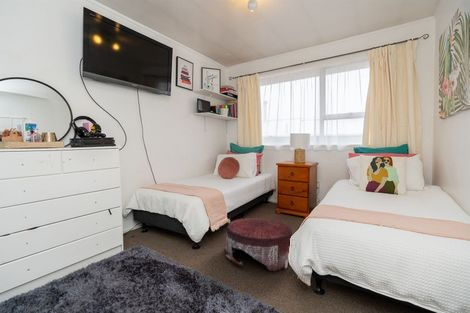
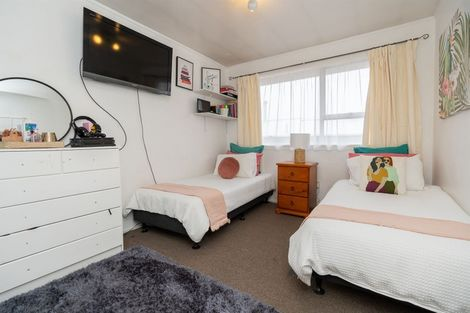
- pouf (257, 239)
